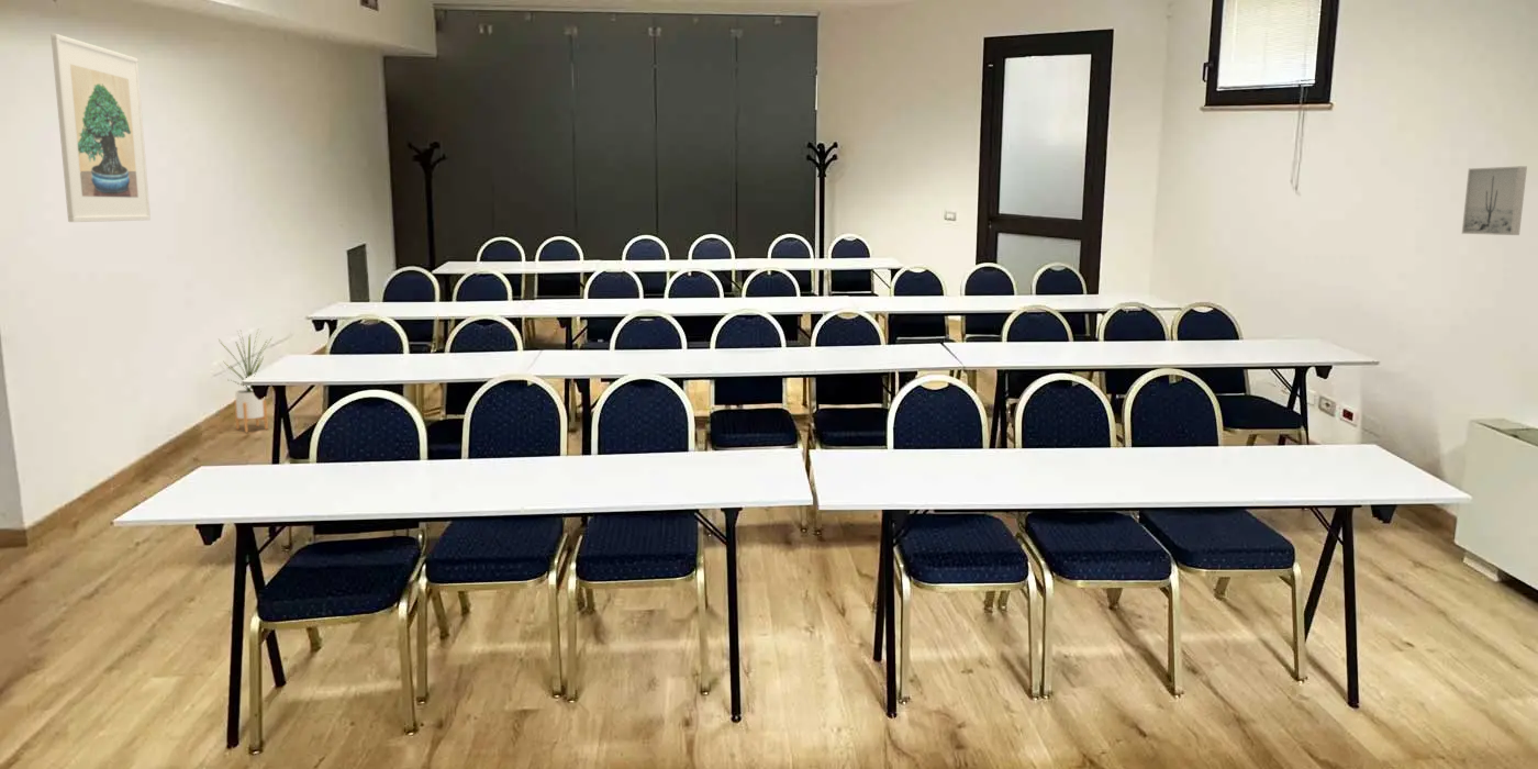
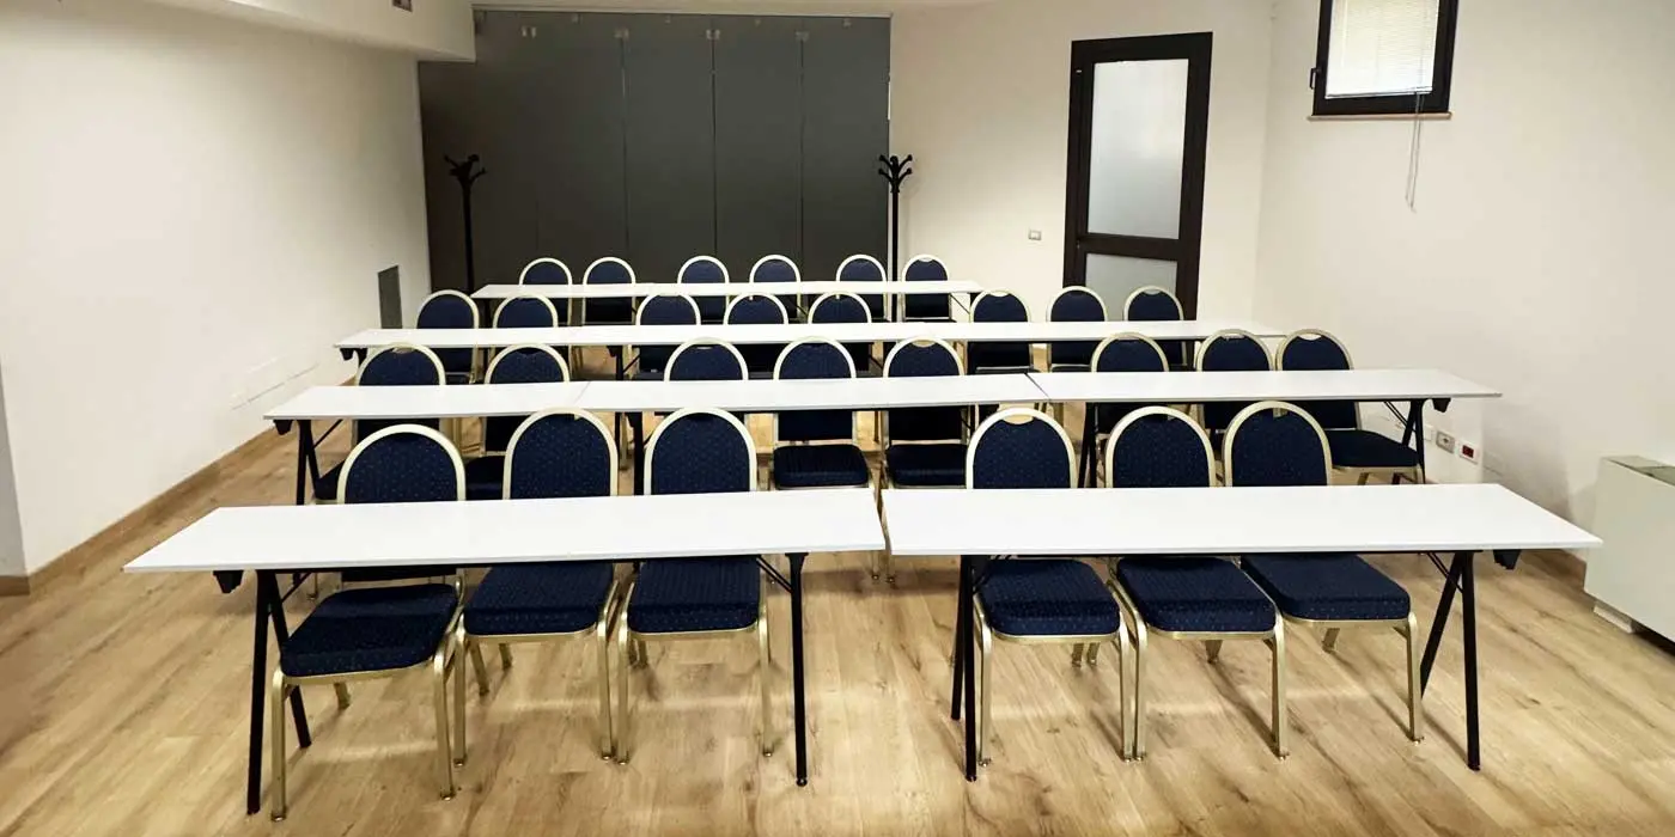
- house plant (247, 376)
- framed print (104, 134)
- wall art (1493, 201)
